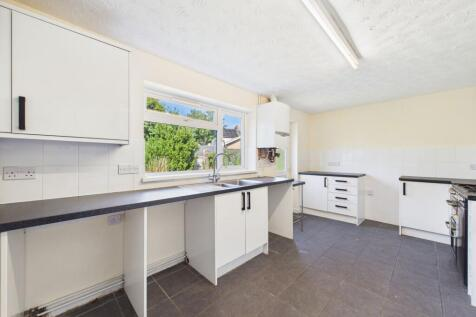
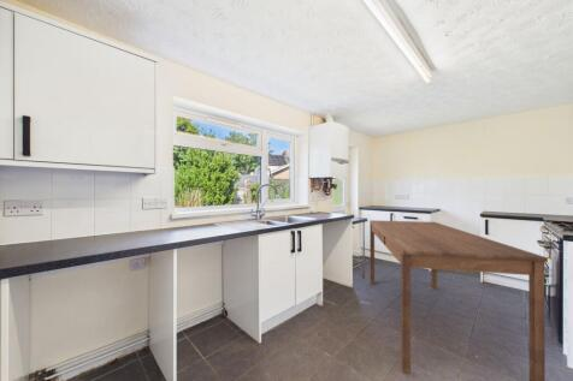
+ dining table (424, 267)
